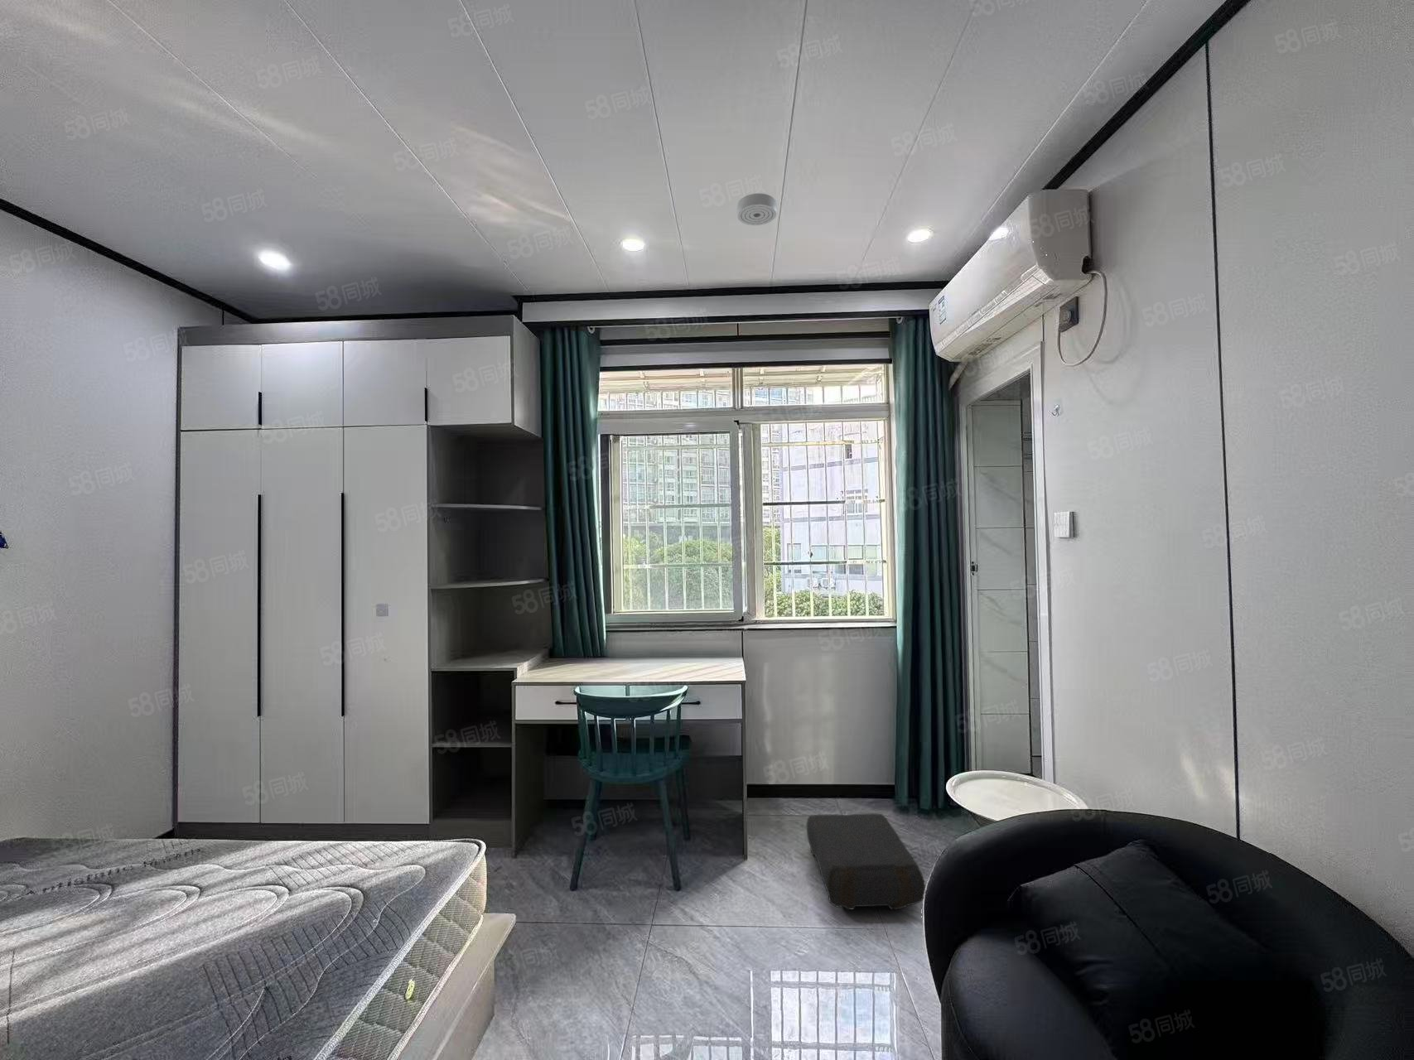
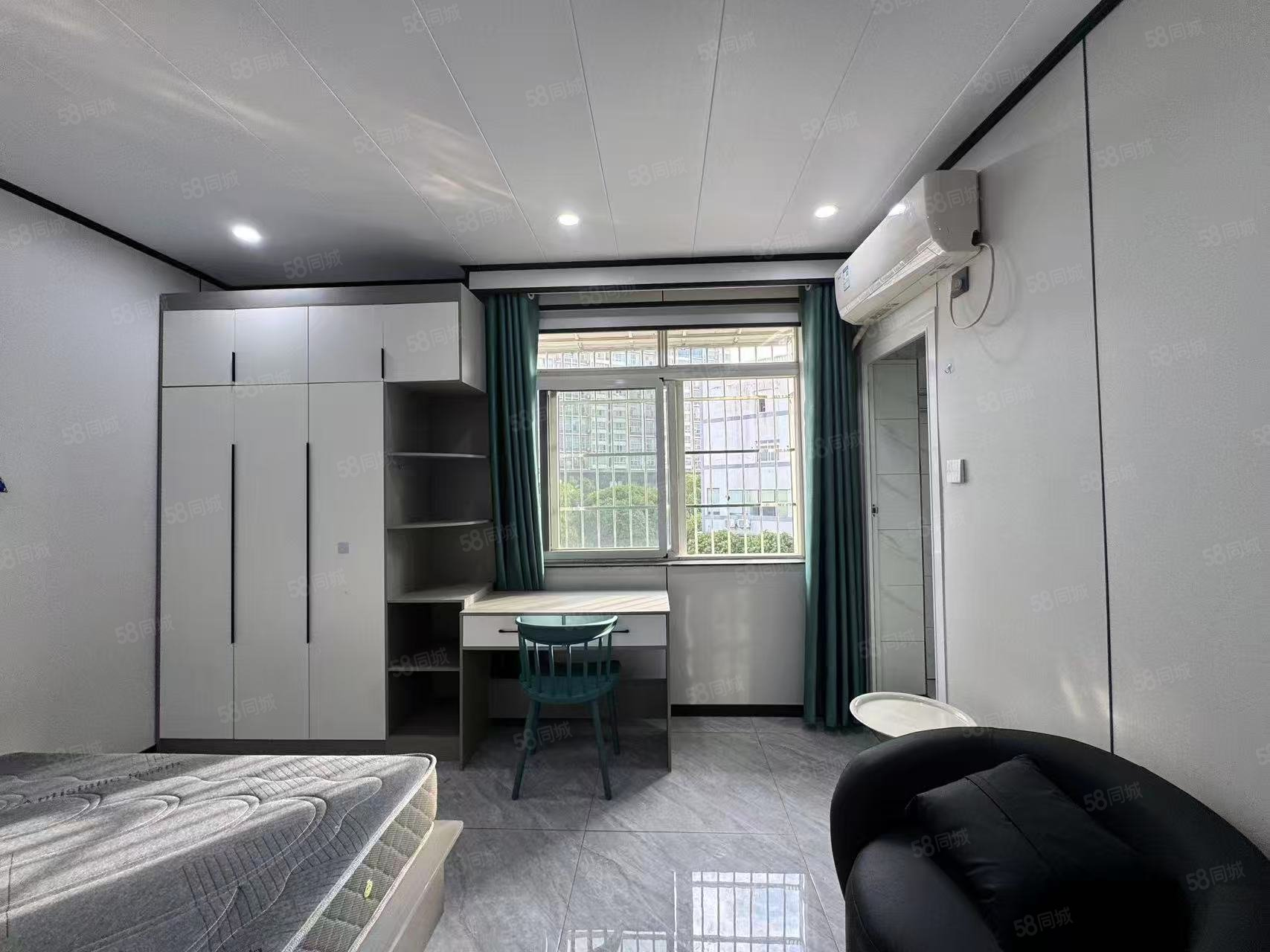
- smoke detector (756, 209)
- shoulder bag (856, 856)
